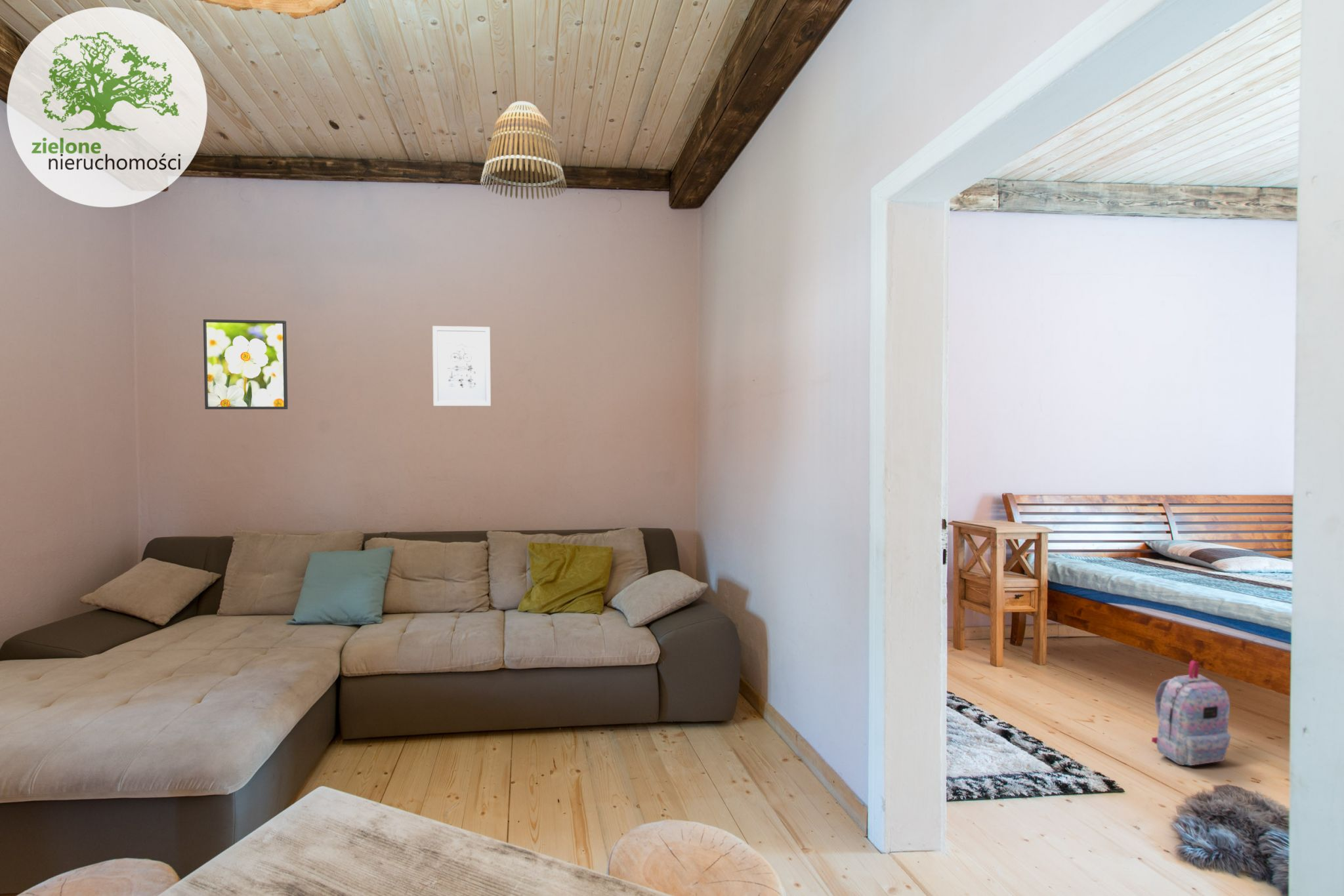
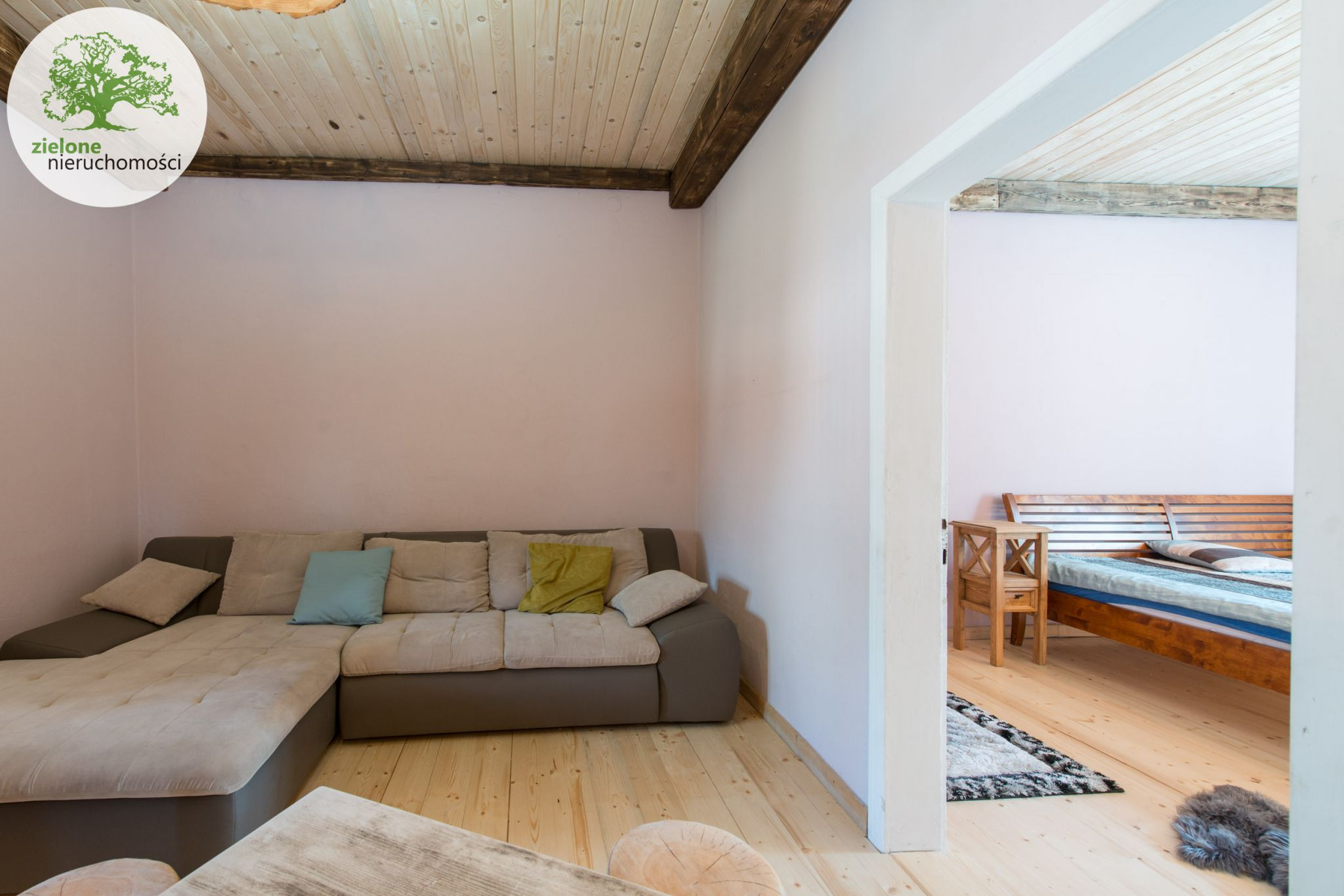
- backpack (1190, 709)
- lamp shade (523, 146)
- wall art (461, 366)
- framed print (245, 365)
